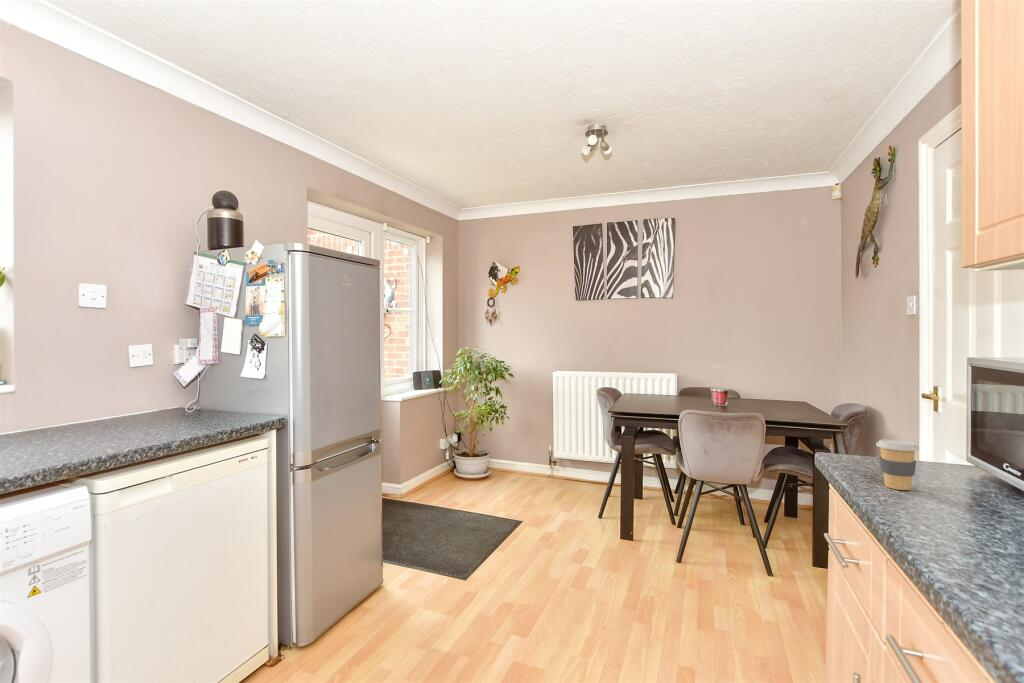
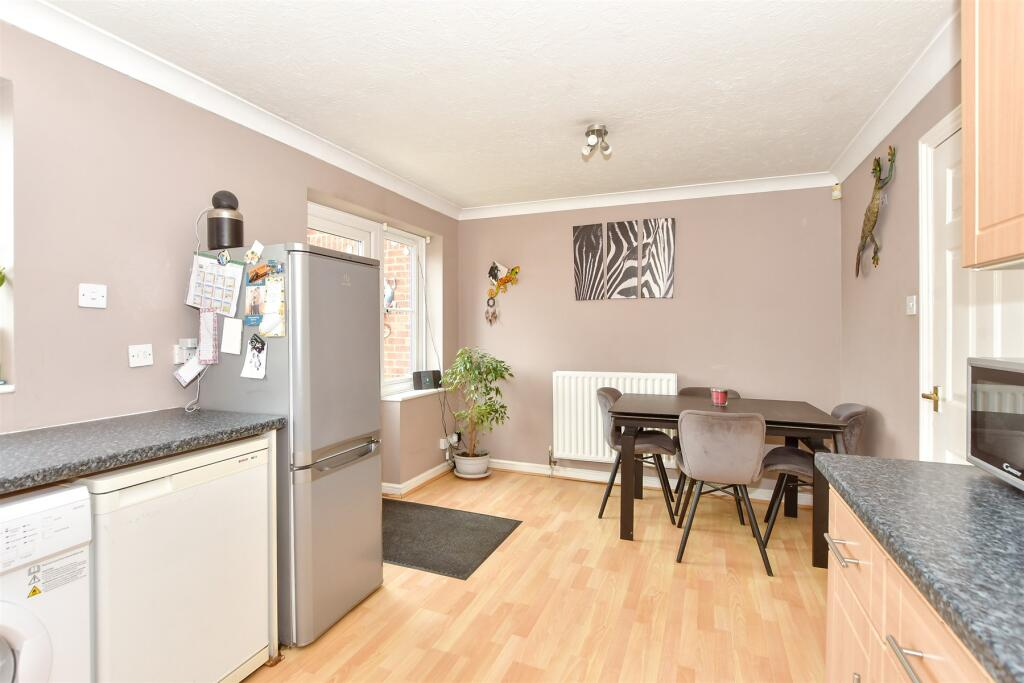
- coffee cup (897, 464)
